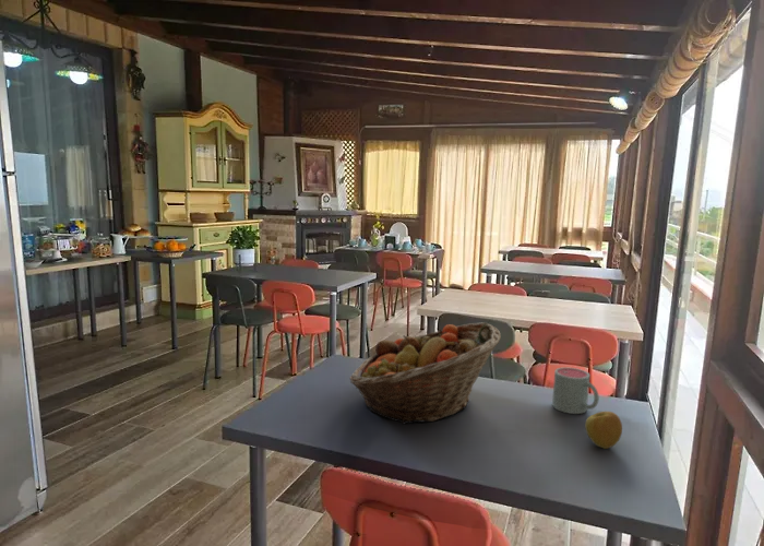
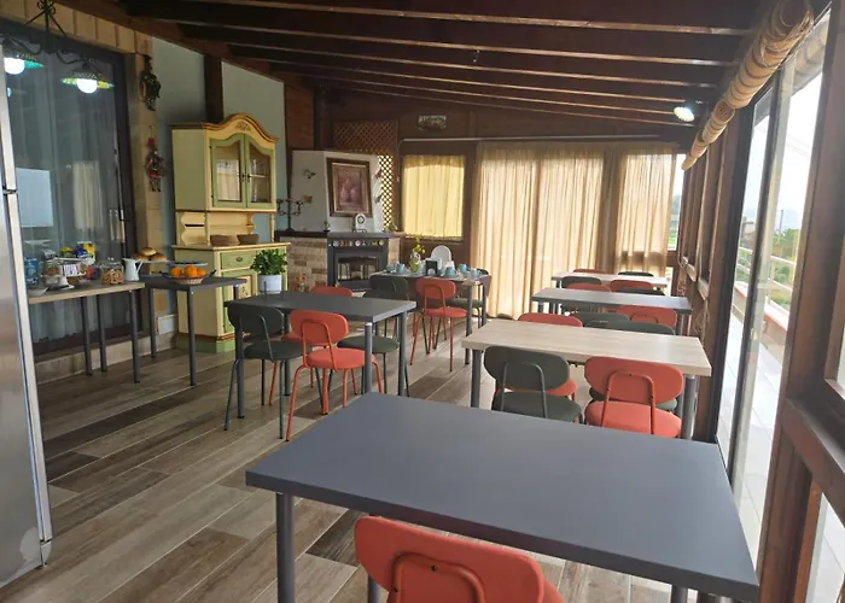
- fruit basket (426, 364)
- apple (602, 428)
- mug (576, 392)
